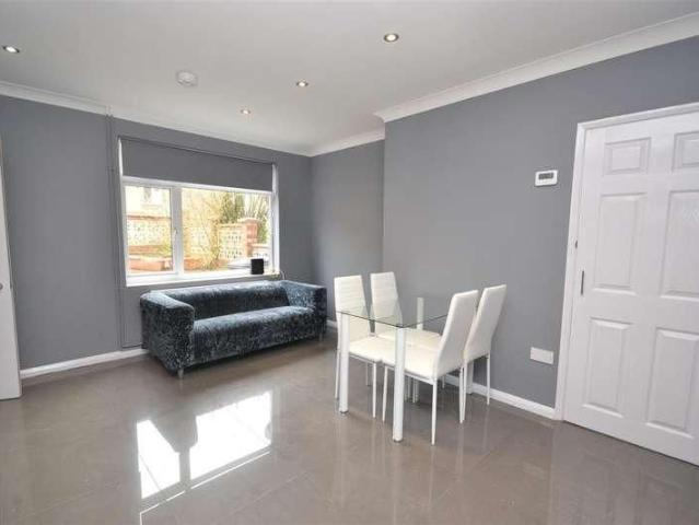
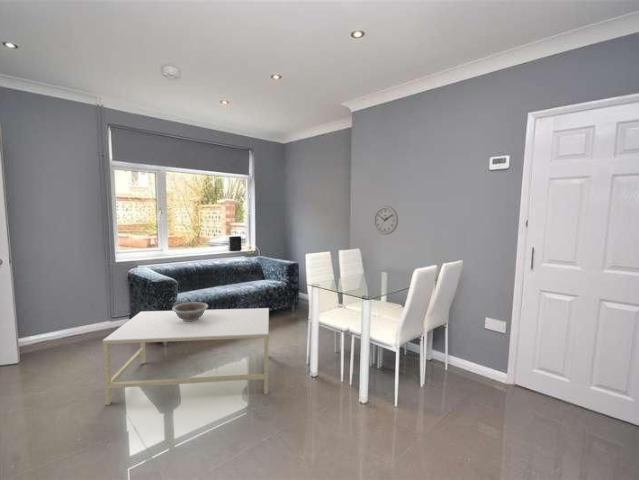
+ decorative bowl (190, 313)
+ coffee table (199, 339)
+ wall clock (385, 220)
